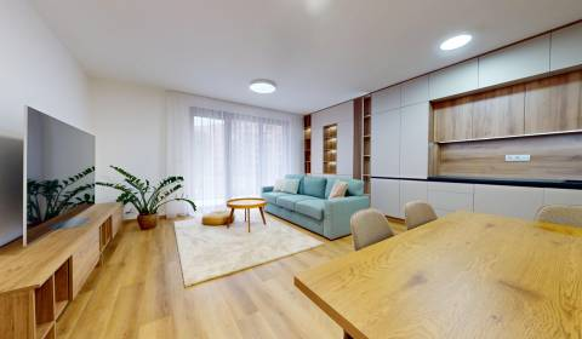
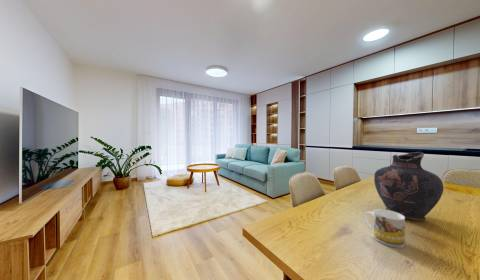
+ mug (382, 224)
+ vase (405, 183)
